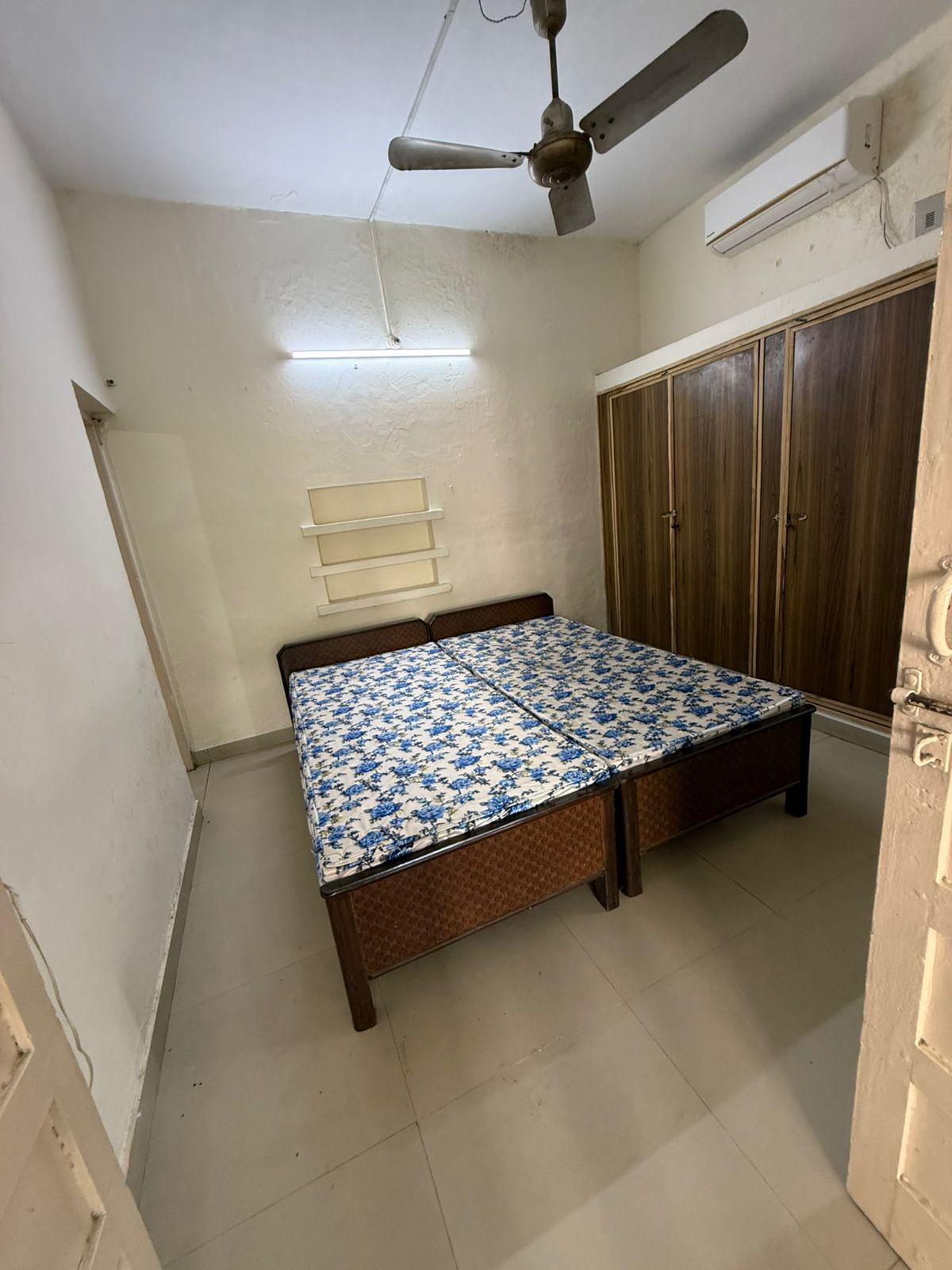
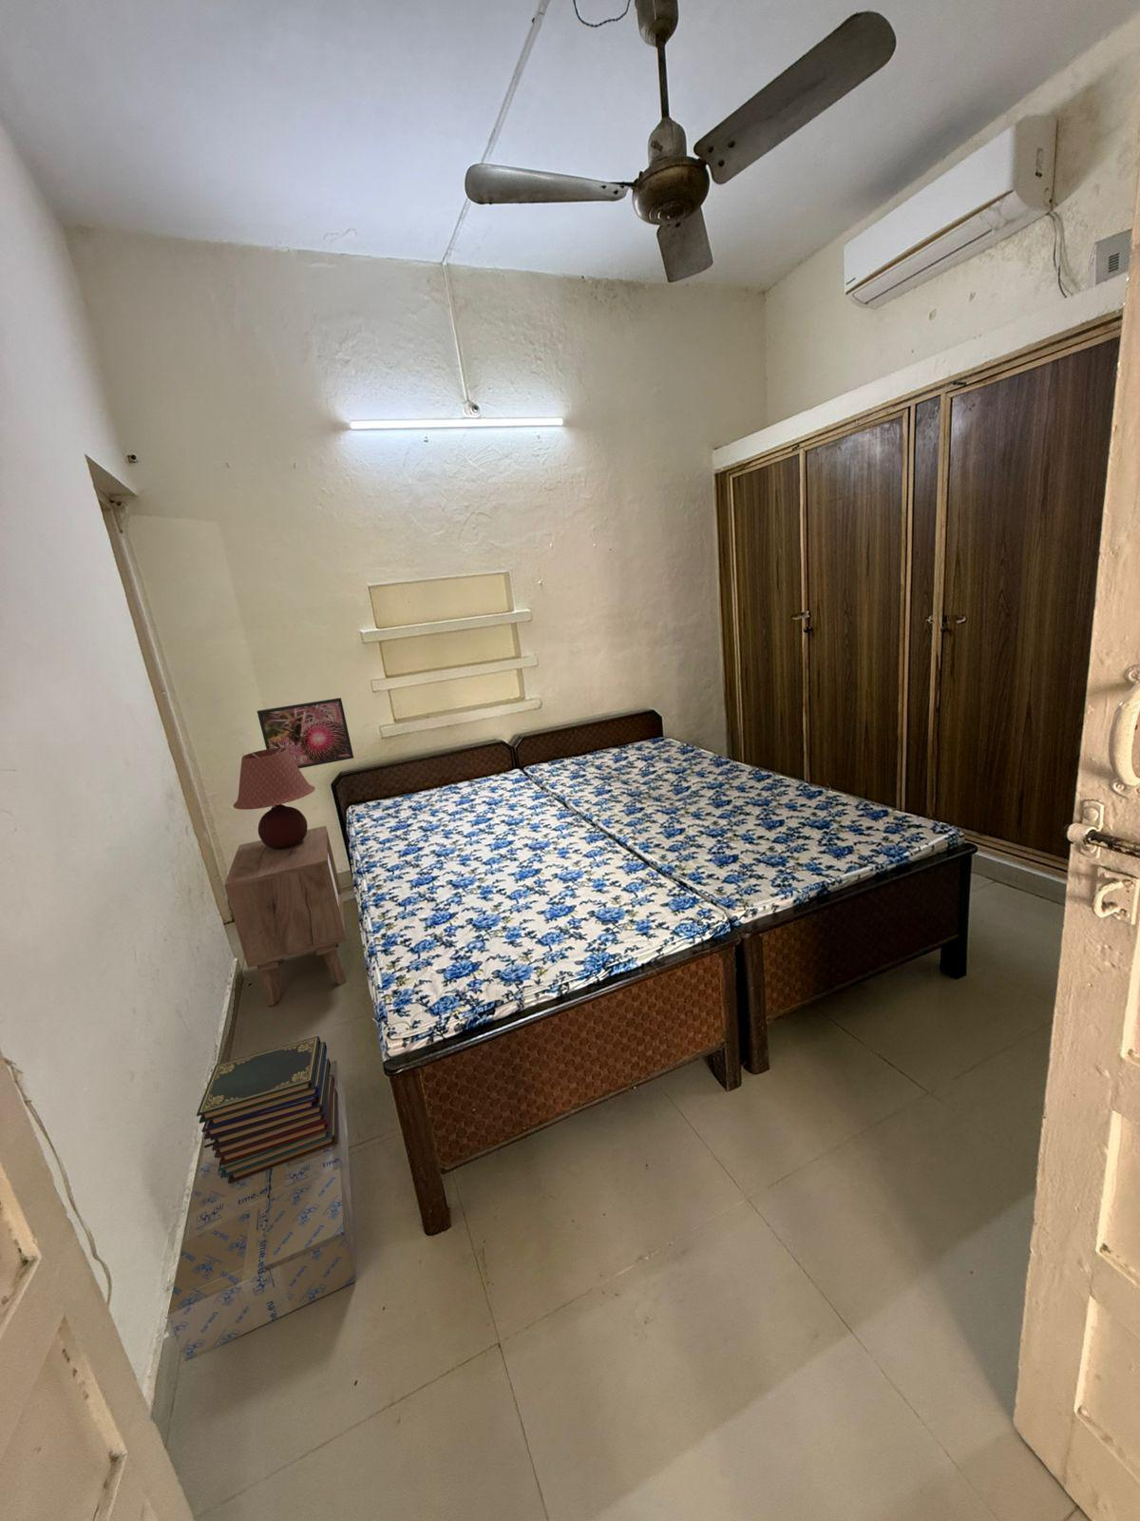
+ book stack (273, 1104)
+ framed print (307, 735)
+ nightstand (292, 914)
+ cardboard box (275, 1178)
+ table lamp (275, 799)
